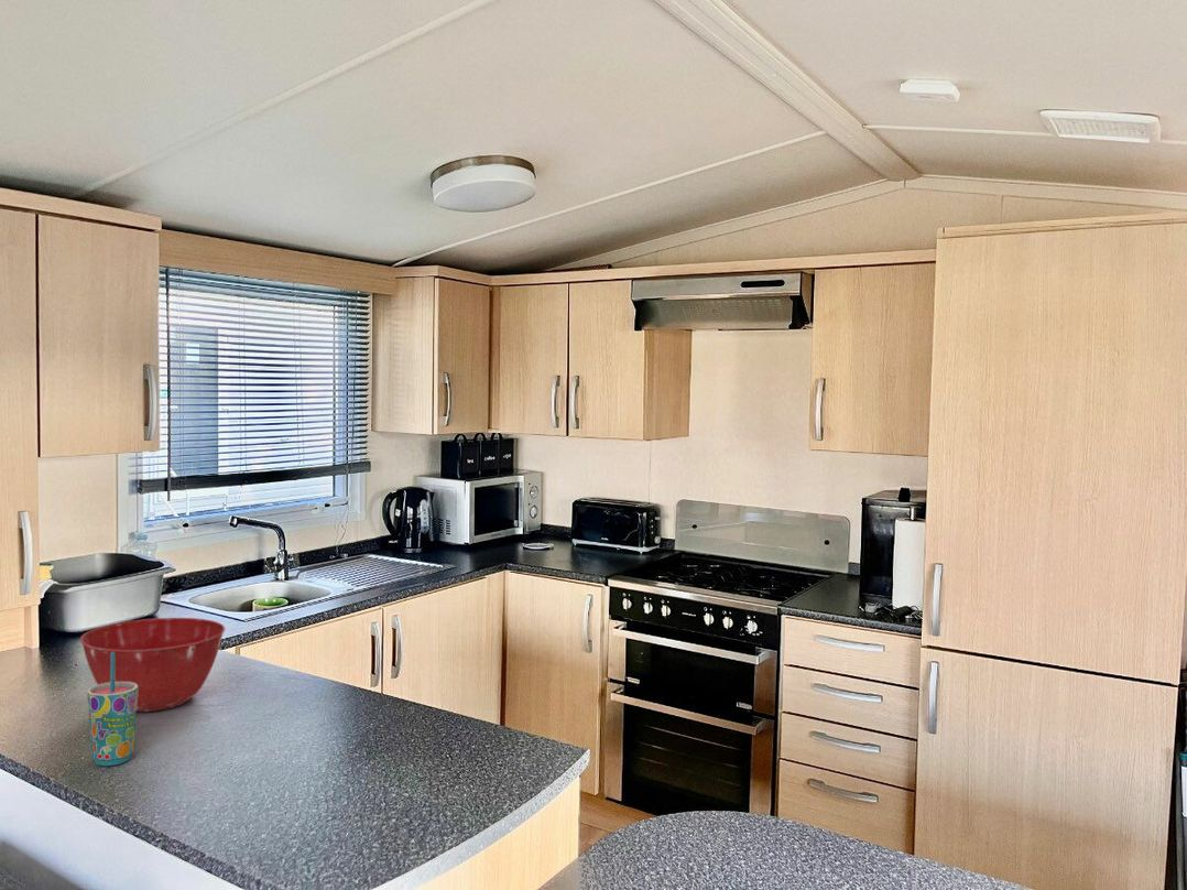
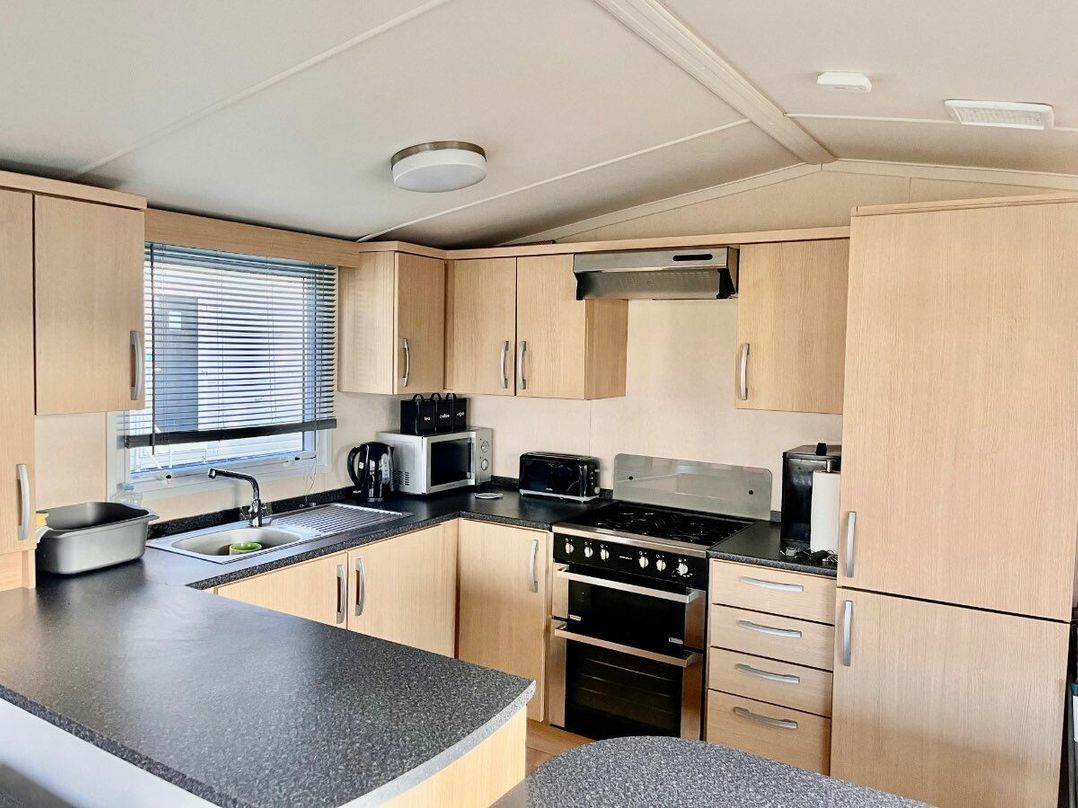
- mixing bowl (154, 666)
- cup (112, 706)
